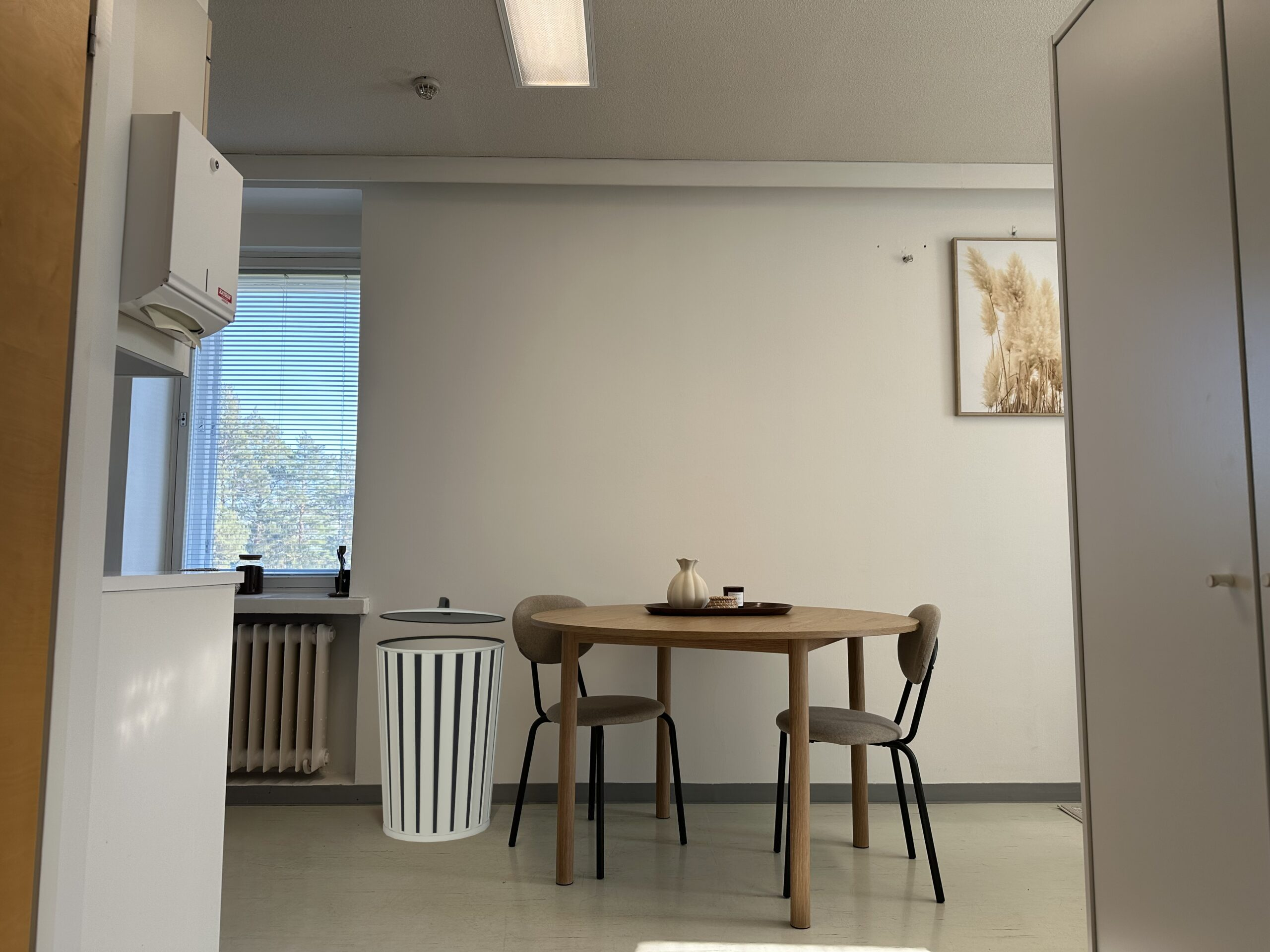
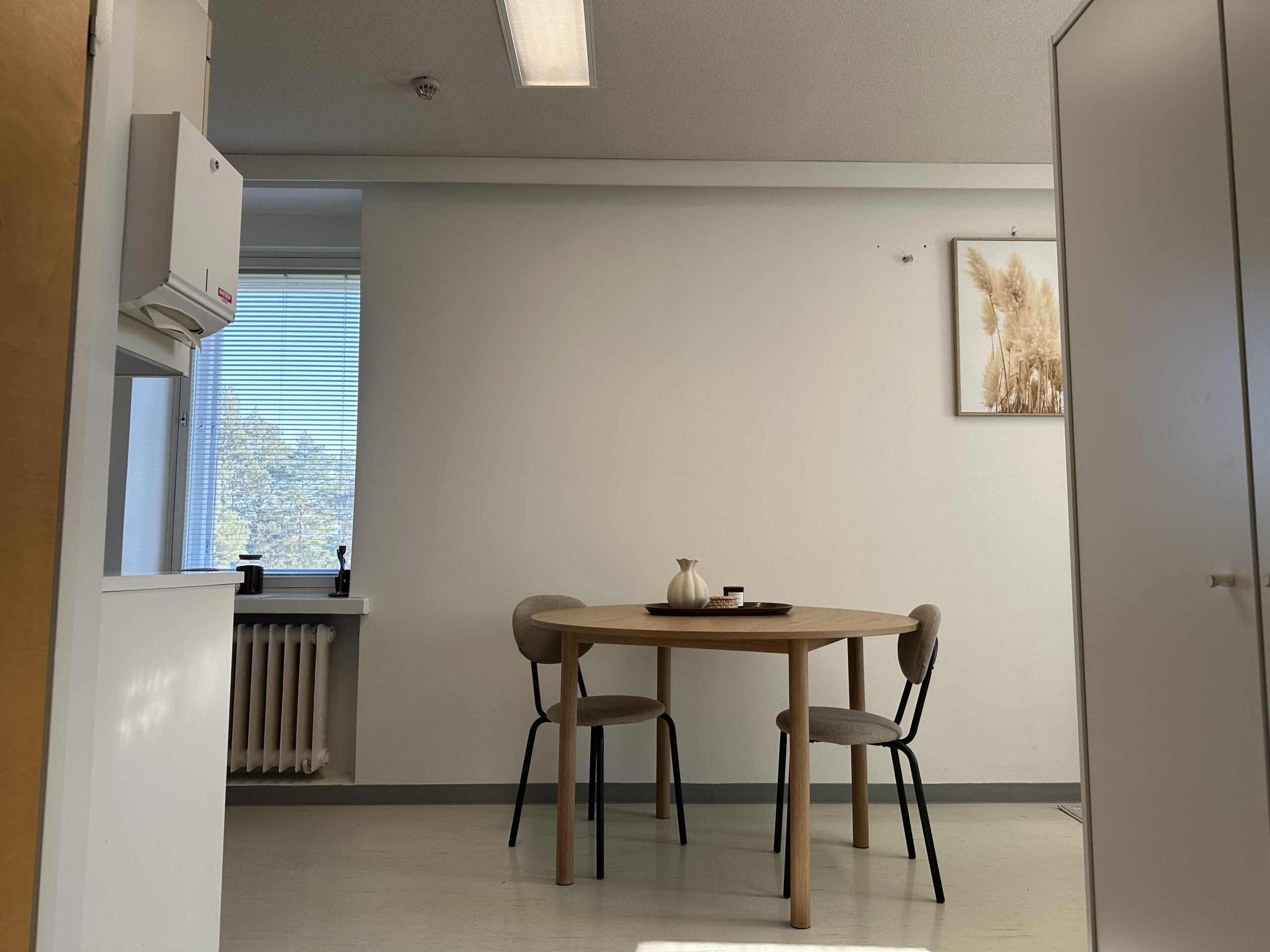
- trash can (440, 710)
